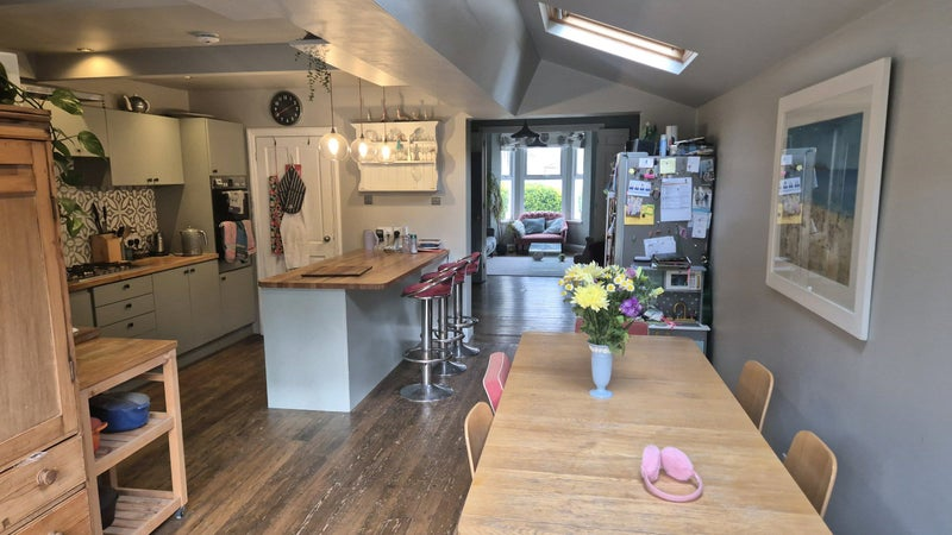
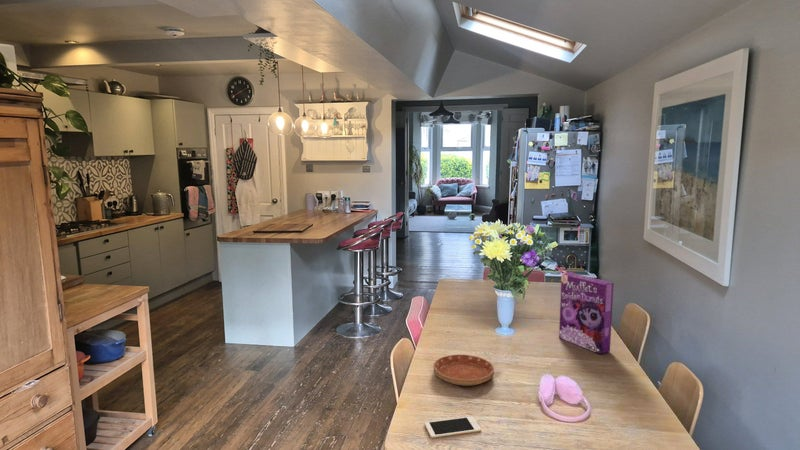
+ cereal box (585, 311)
+ cell phone (452, 426)
+ saucer (463, 370)
